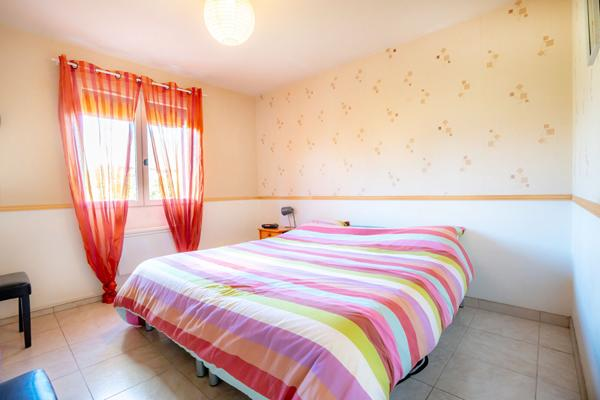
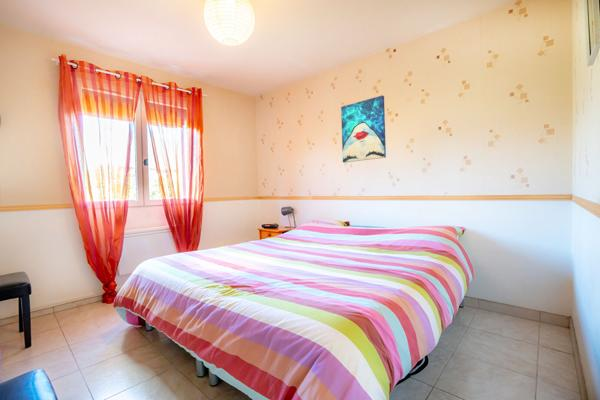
+ wall art (362, 130)
